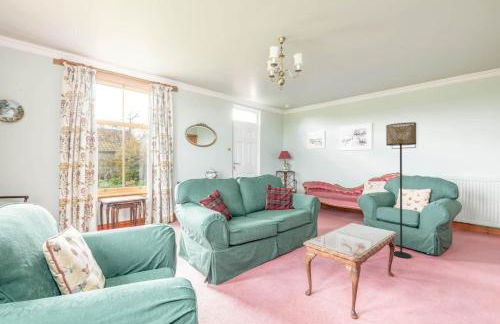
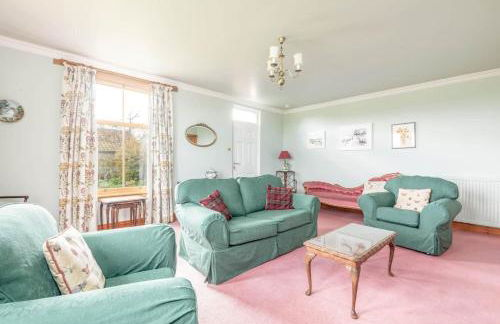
- floor lamp (401, 189)
